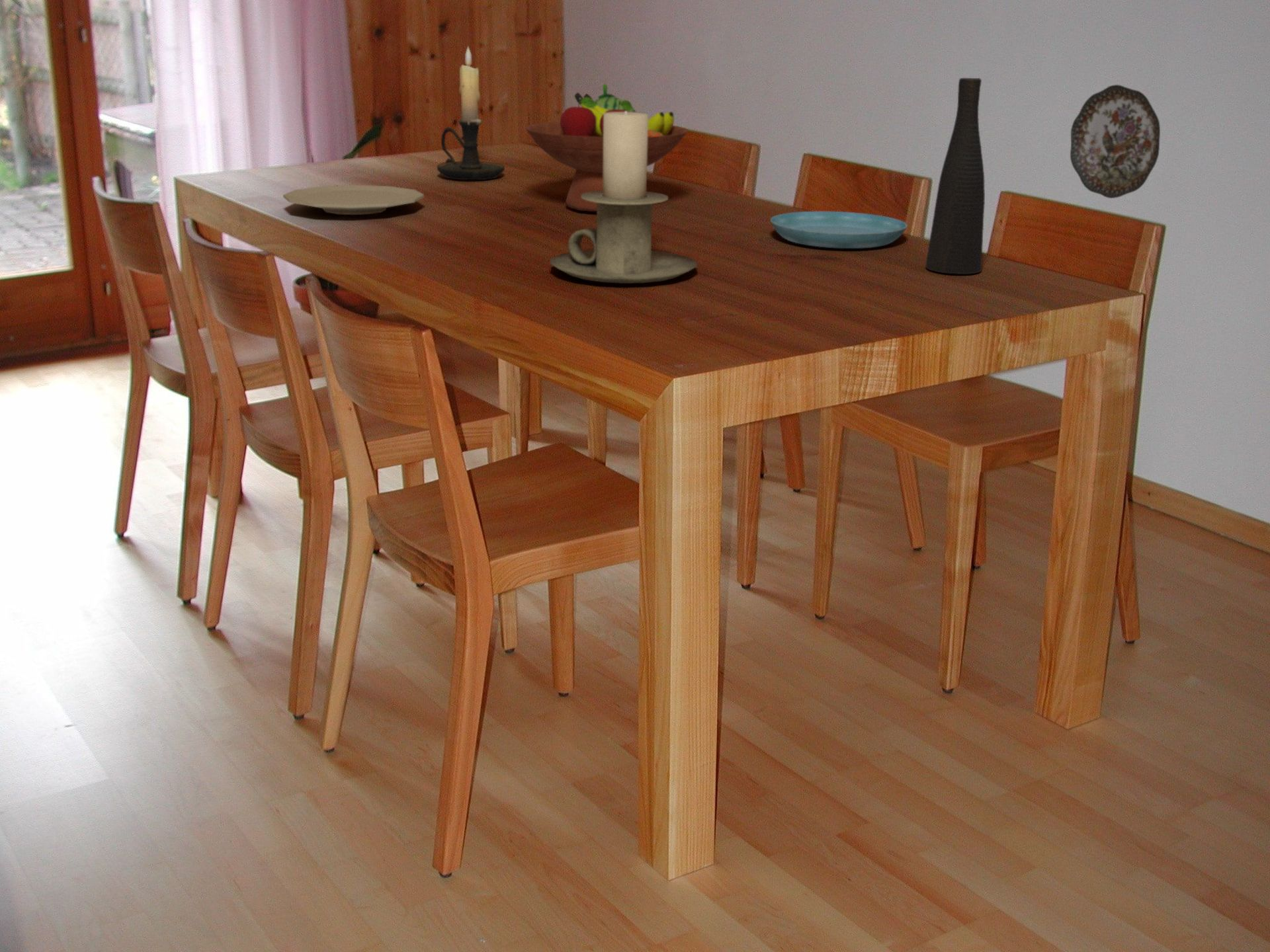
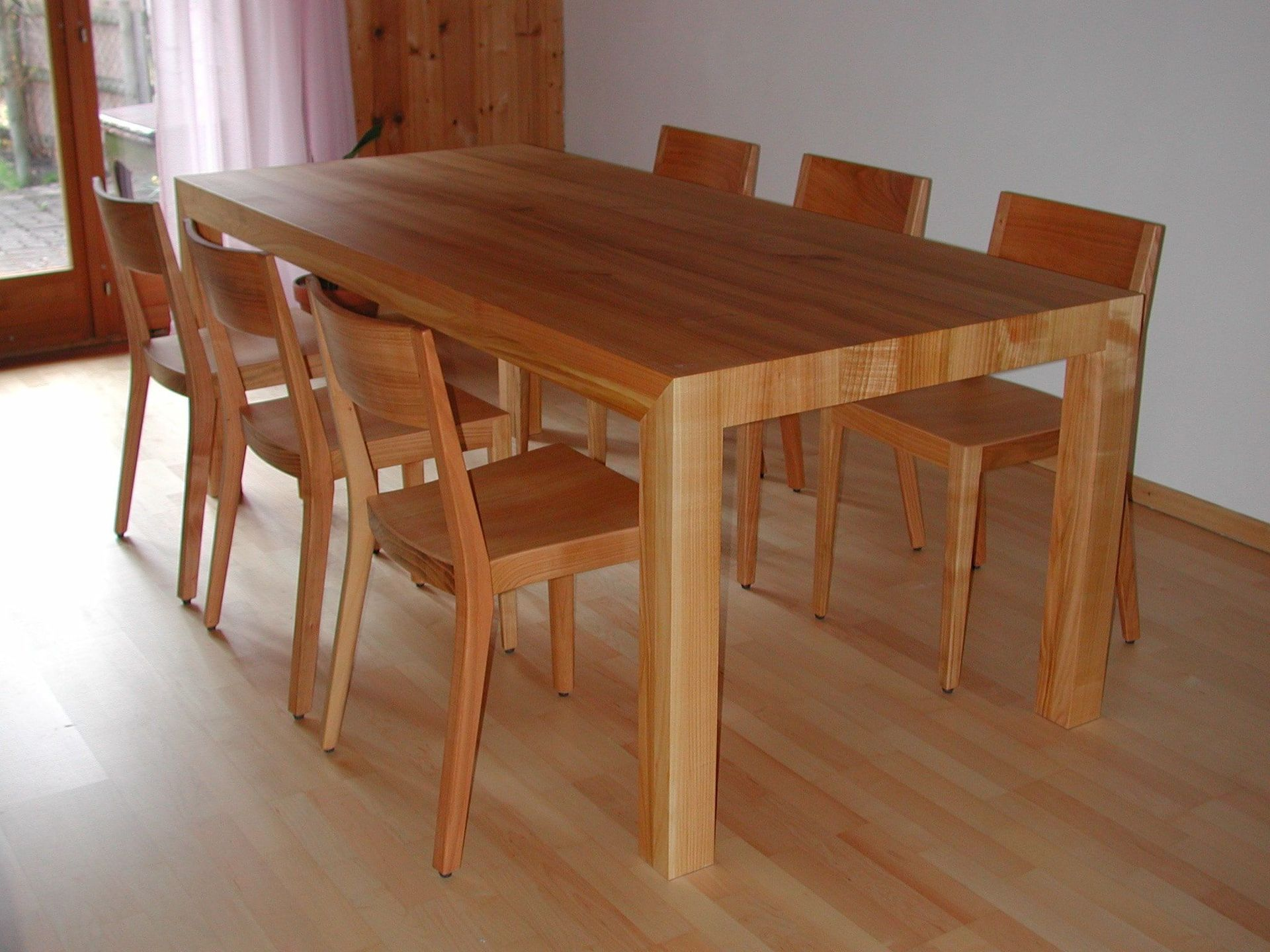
- fruit bowl (603, 153)
- plate (354, 202)
- decorative plate (1117, 141)
- fruit (609, 110)
- vase (962, 175)
- saucer (837, 230)
- candle holder (624, 192)
- candle holder (464, 111)
